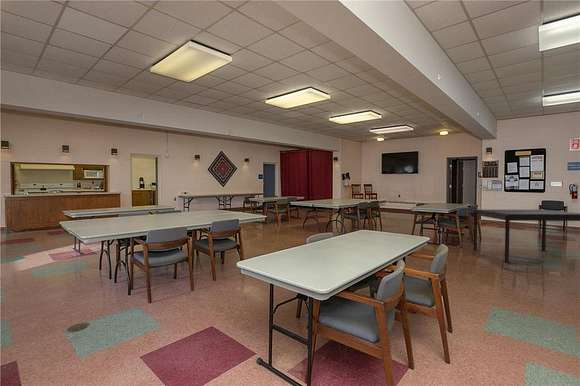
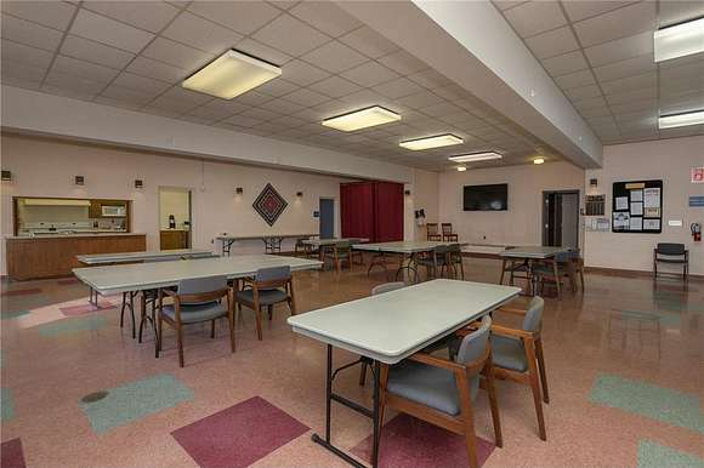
- dining table (542, 237)
